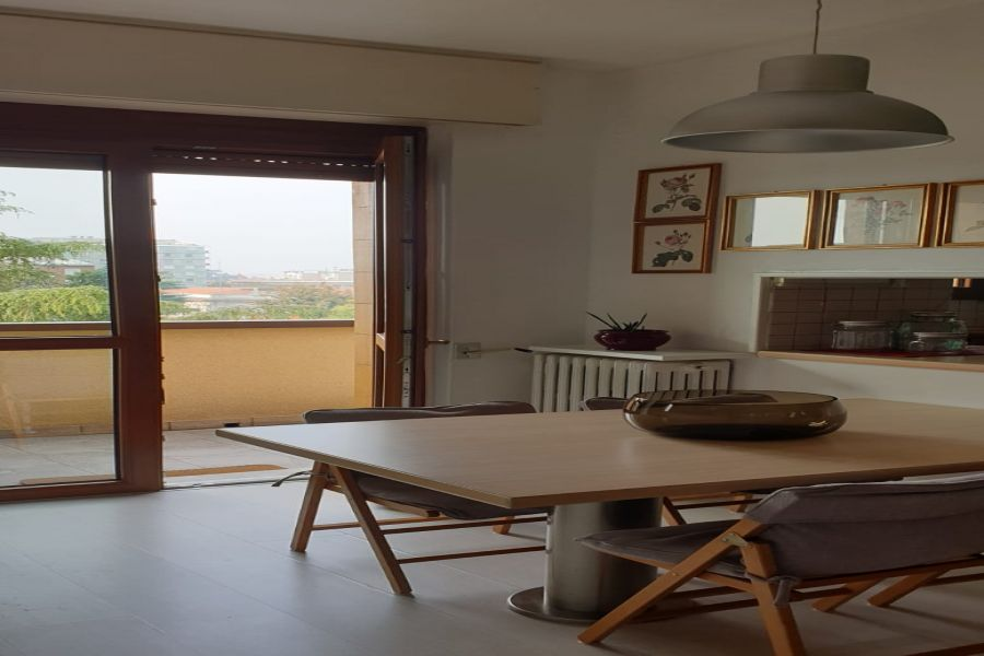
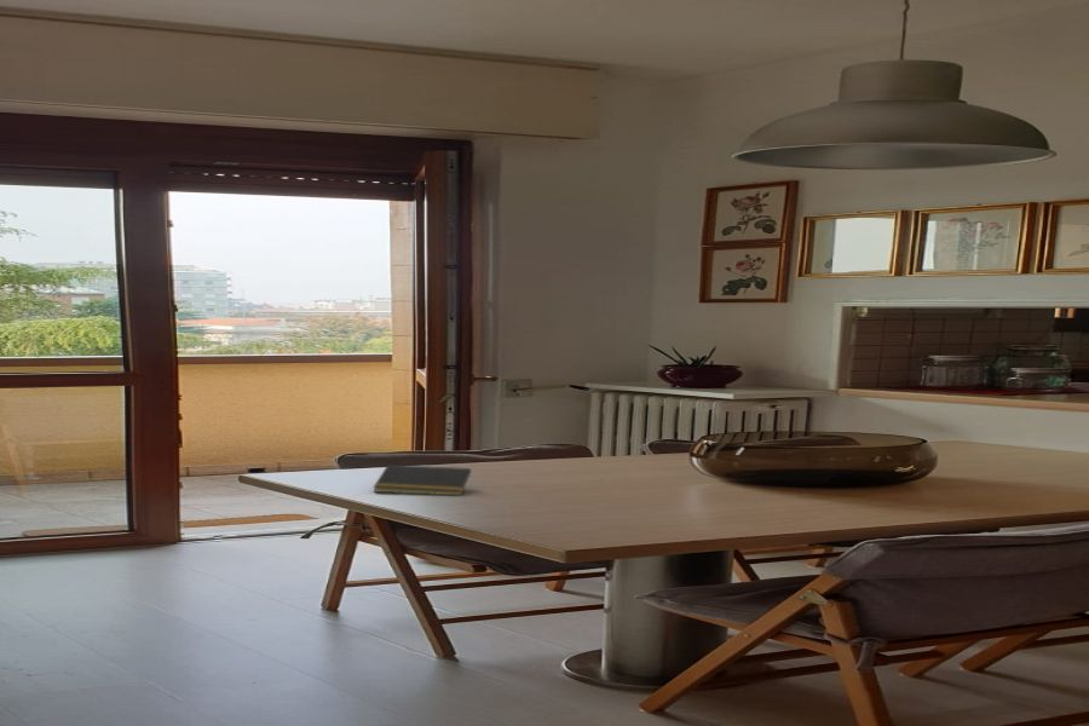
+ notepad (422, 479)
